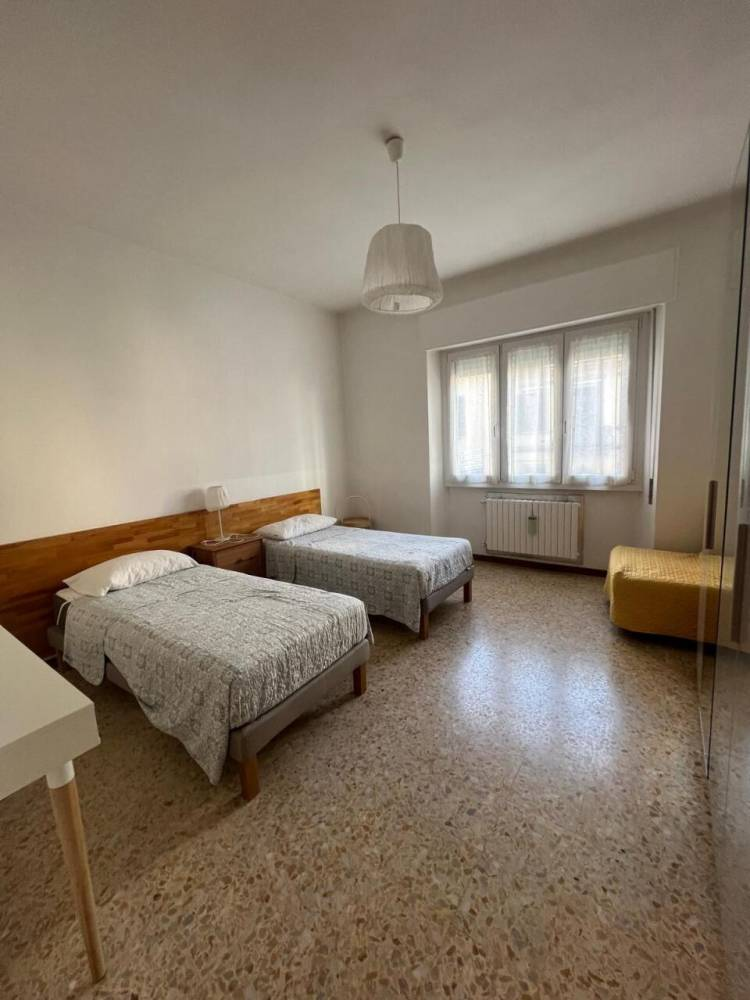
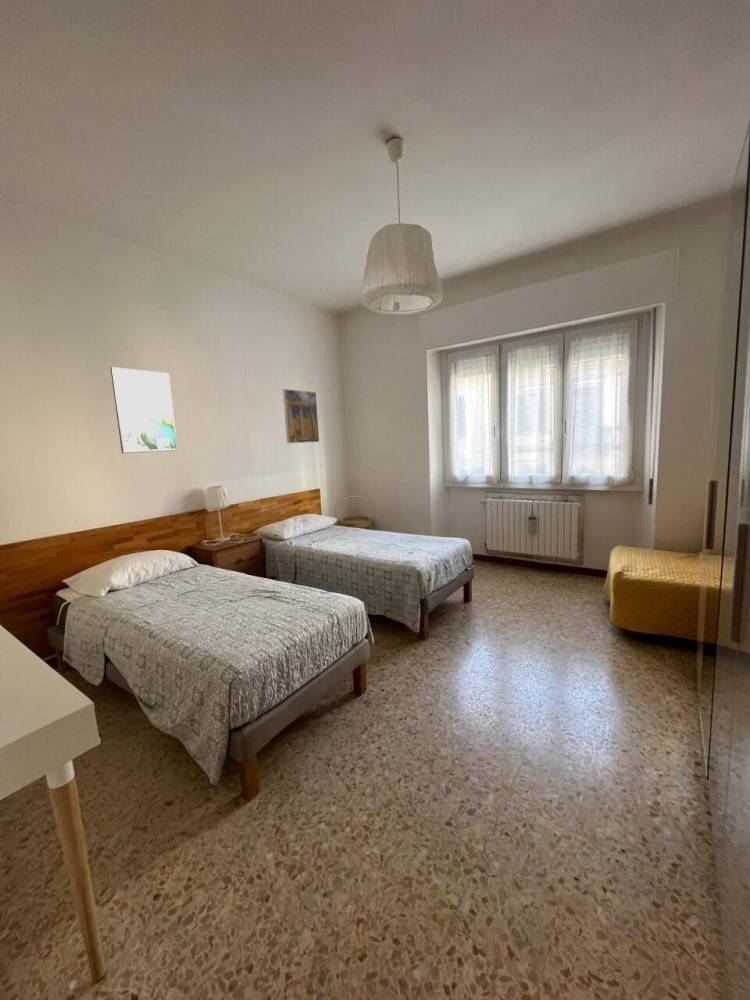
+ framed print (301, 416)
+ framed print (146, 411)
